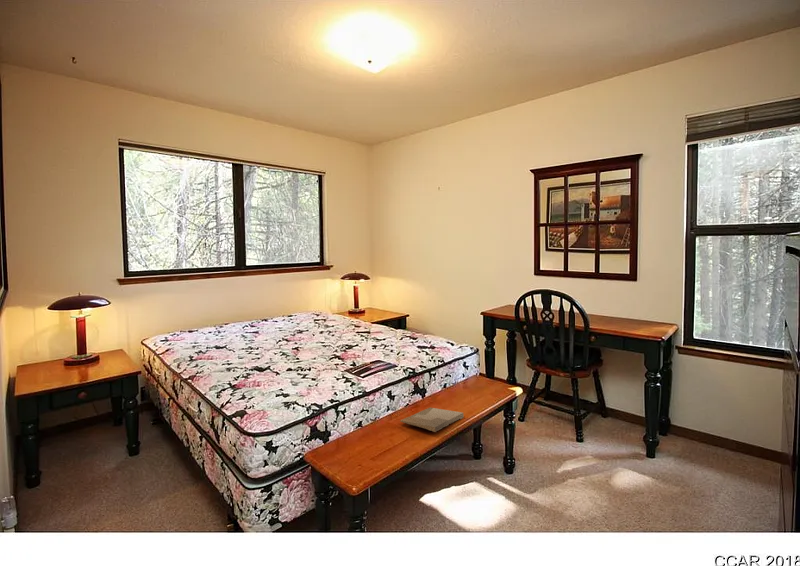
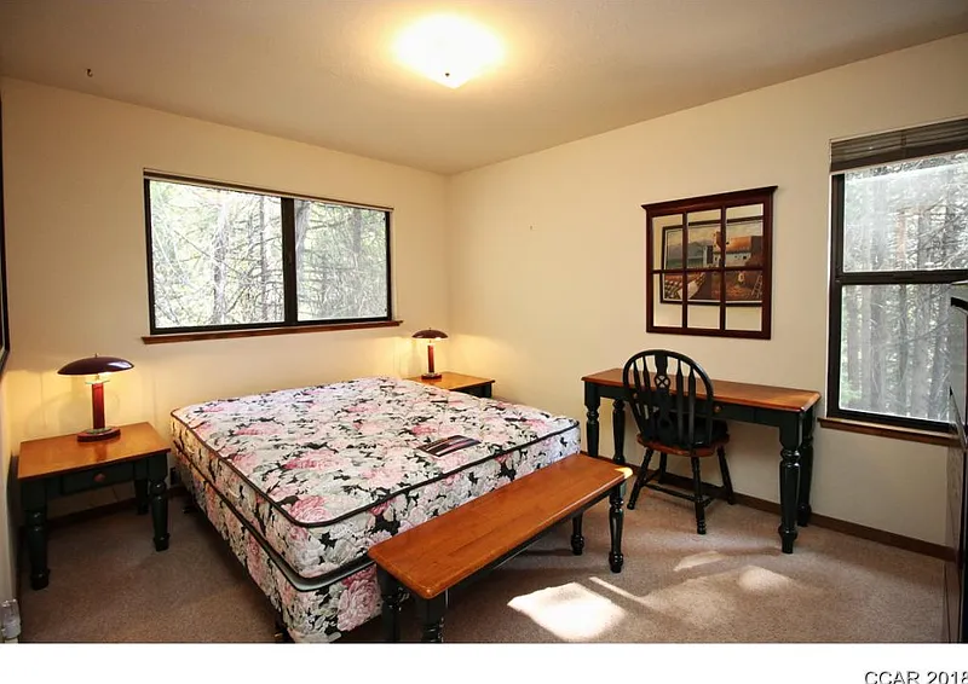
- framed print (432, 417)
